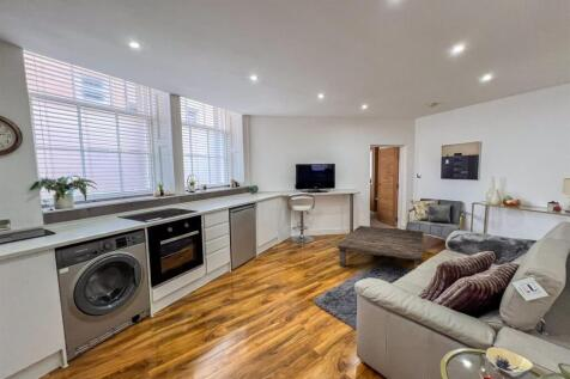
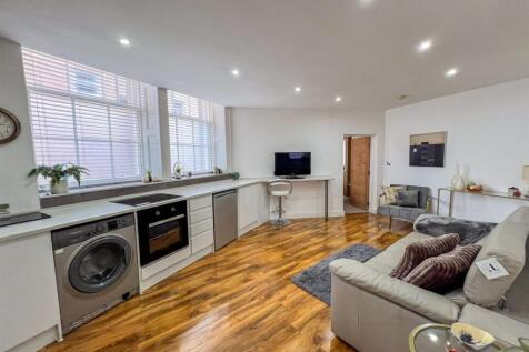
- coffee table (383, 247)
